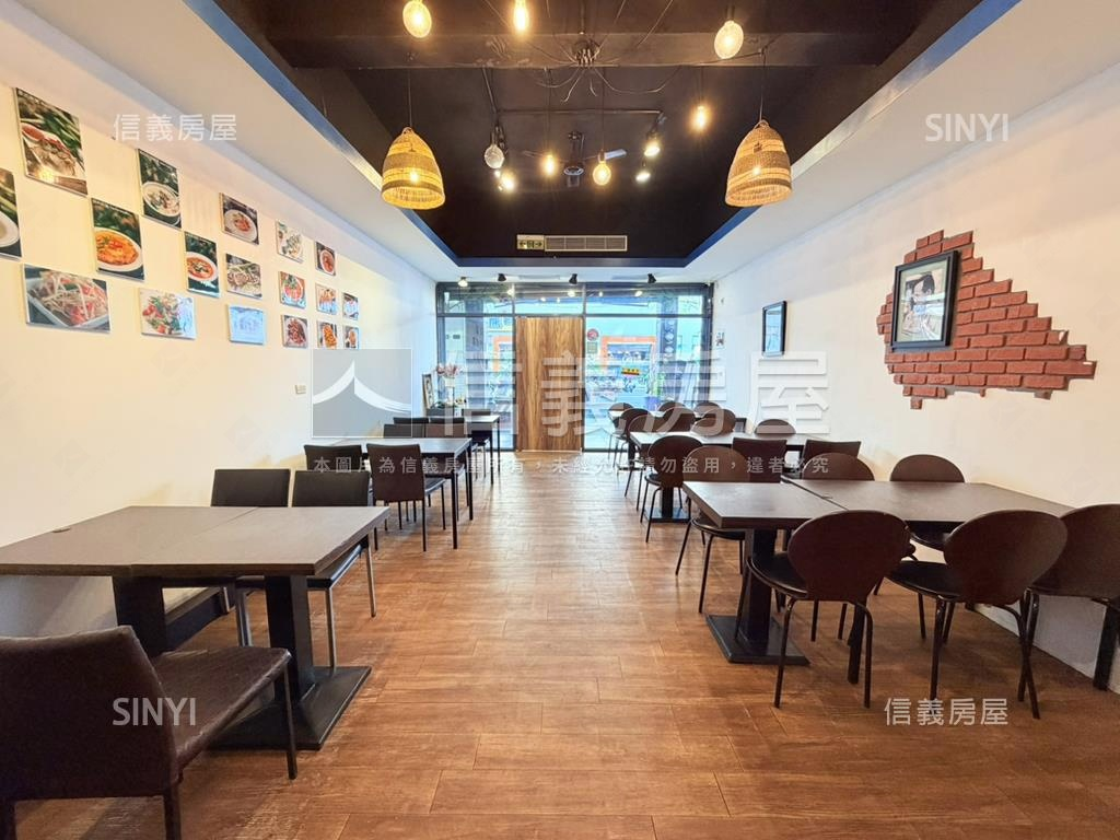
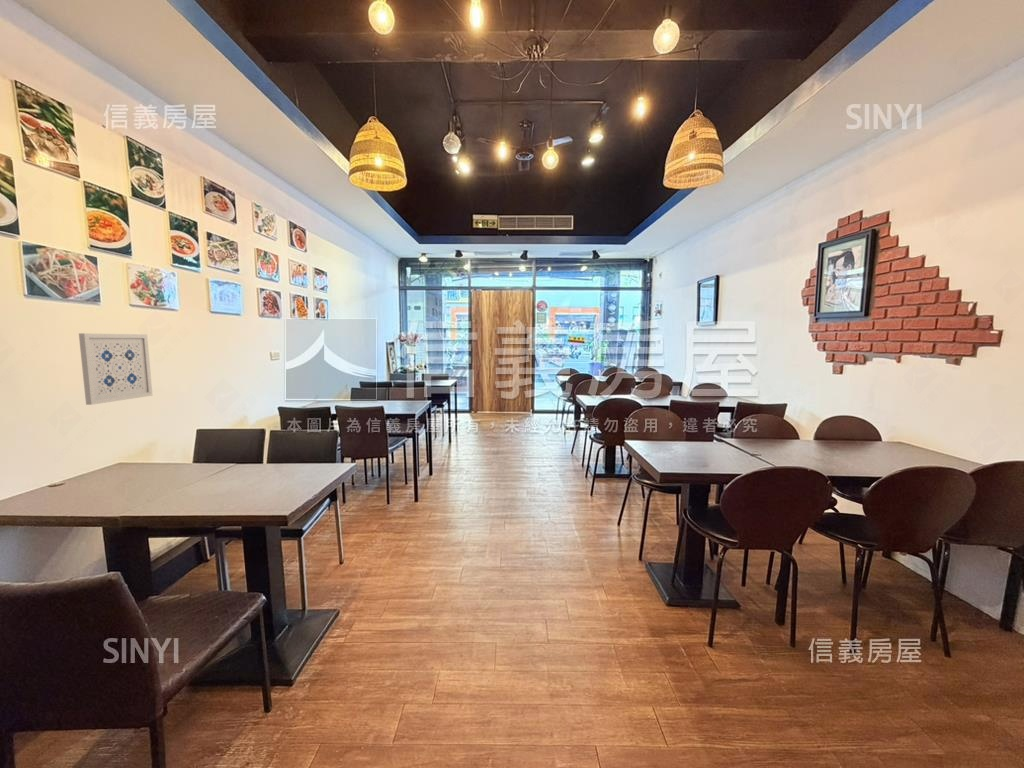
+ wall art (118, 367)
